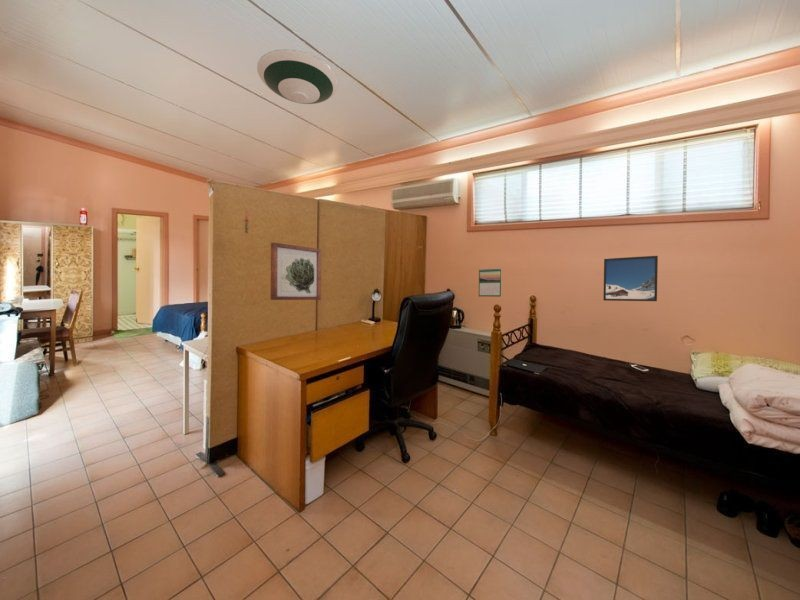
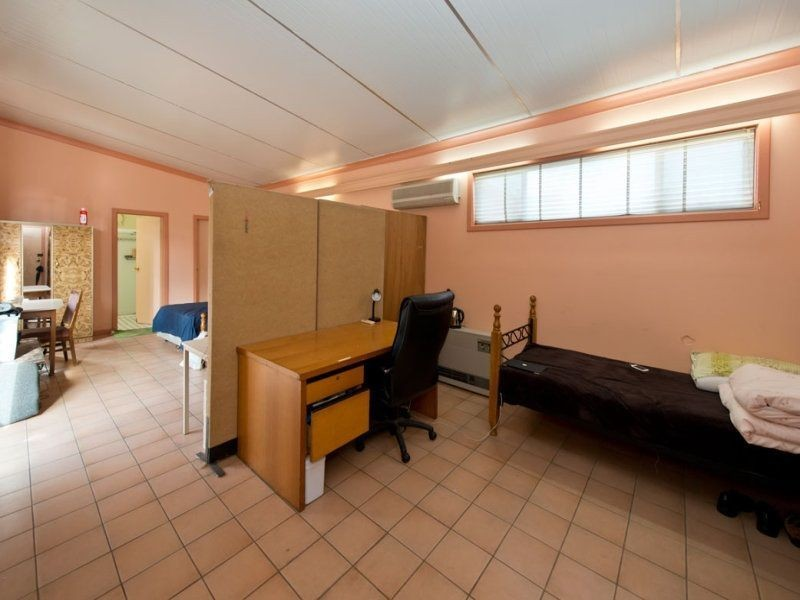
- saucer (299, 88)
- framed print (629, 279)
- wall art (297, 273)
- calendar (489, 282)
